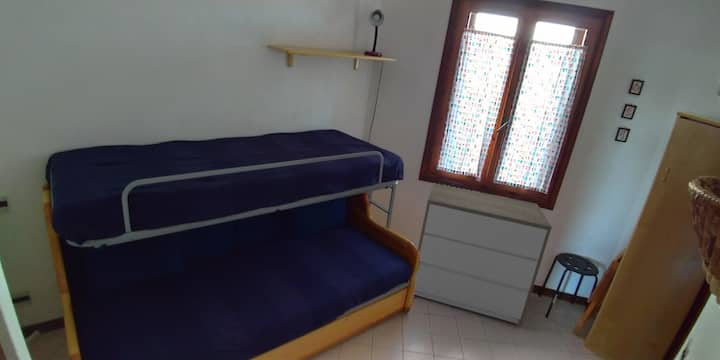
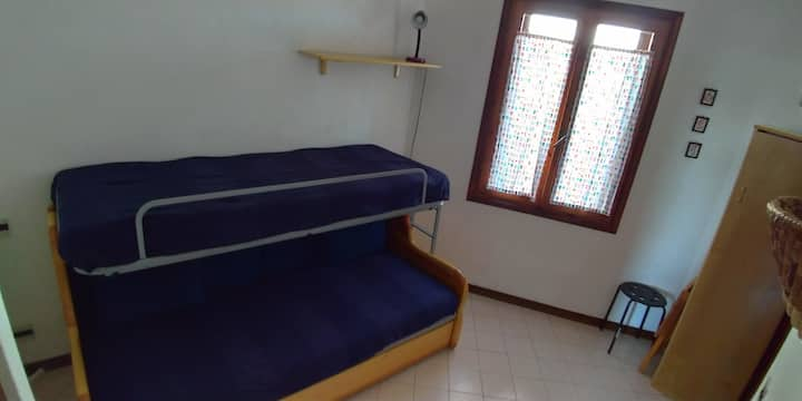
- dresser (474, 248)
